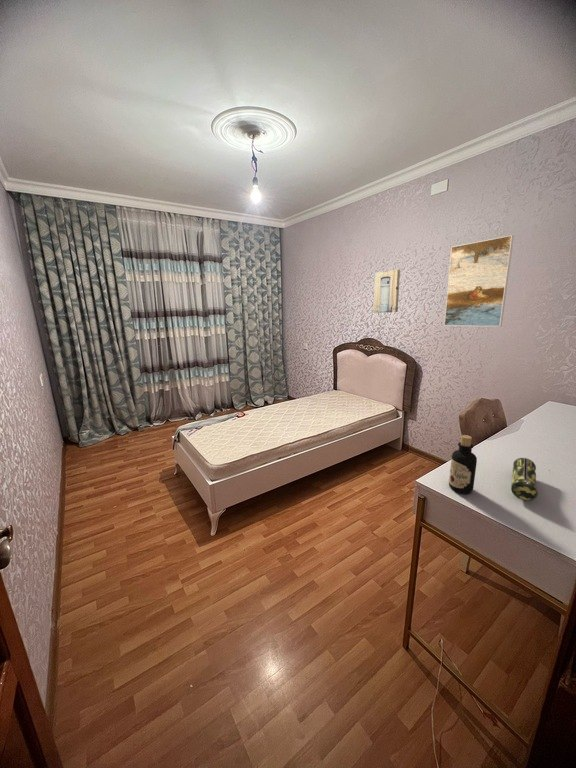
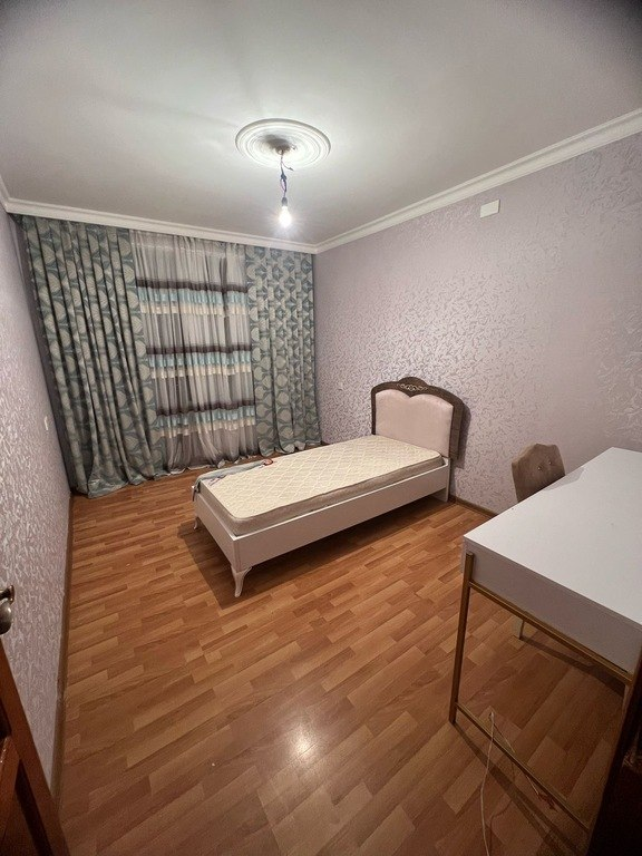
- pencil case (524, 479)
- bottle (463, 463)
- wall art (386, 292)
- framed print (475, 285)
